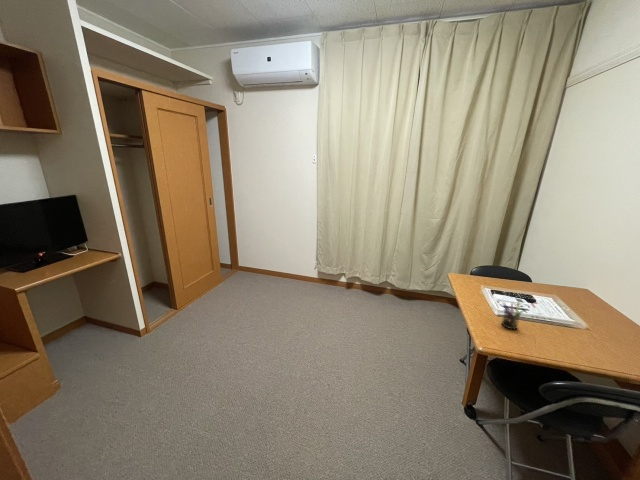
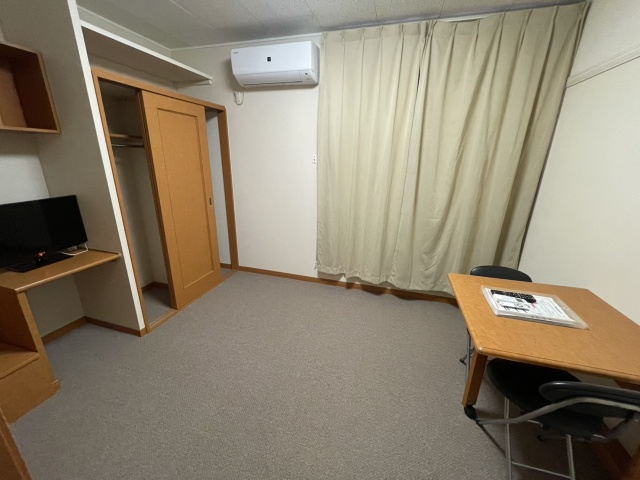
- pen holder (513, 315)
